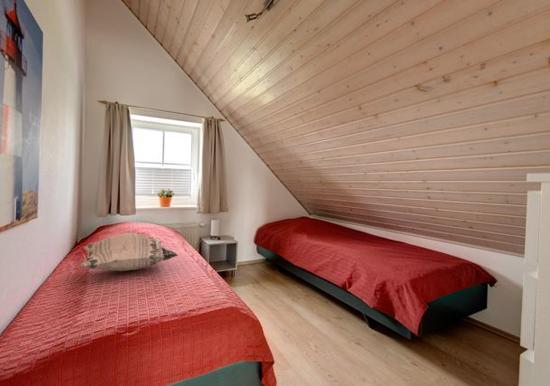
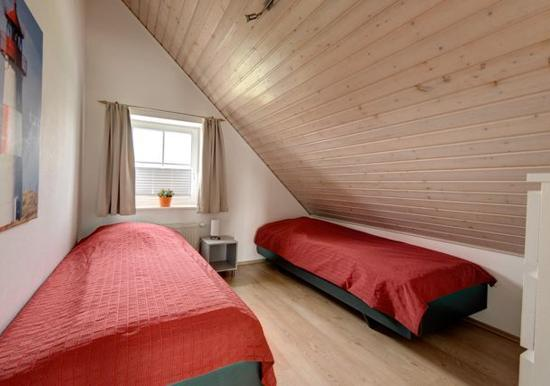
- decorative pillow (128, 251)
